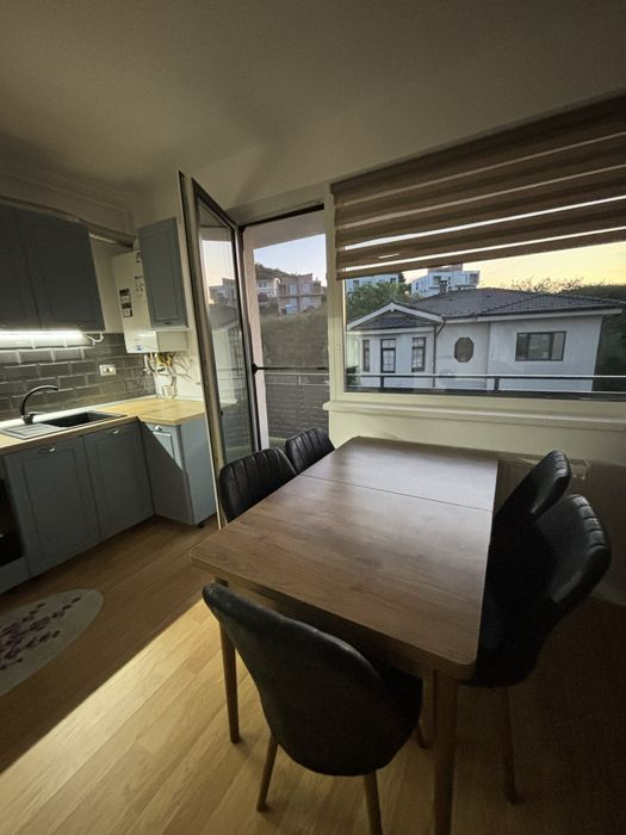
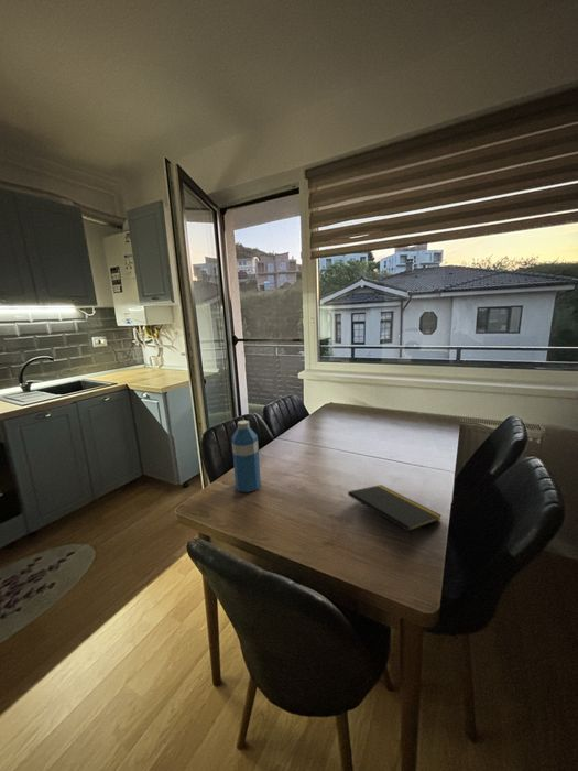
+ water bottle (246, 454)
+ notepad (392, 504)
